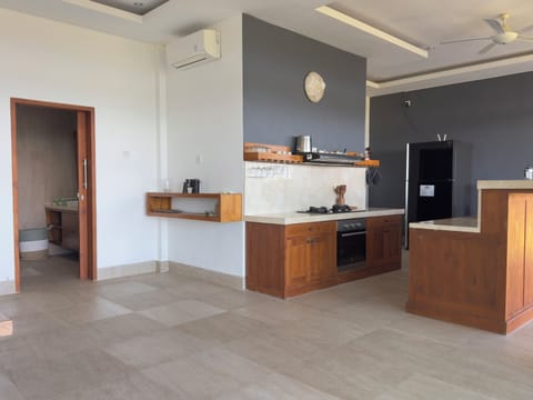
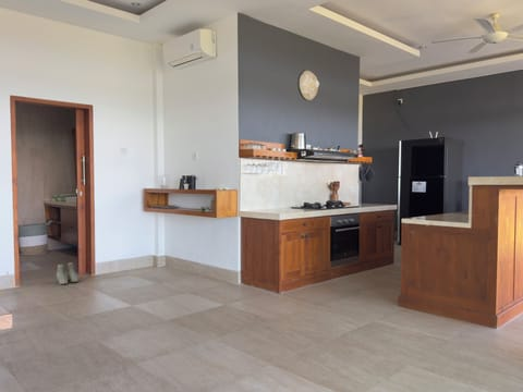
+ boots (68, 272)
